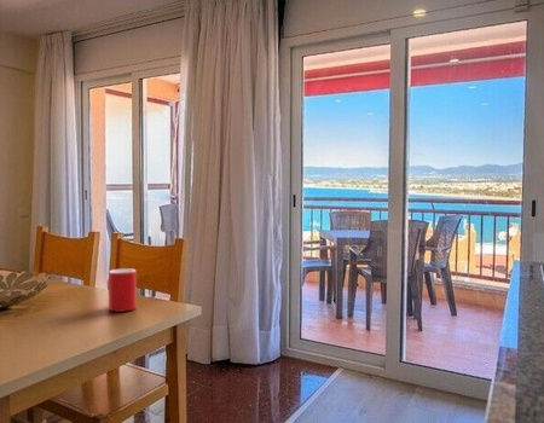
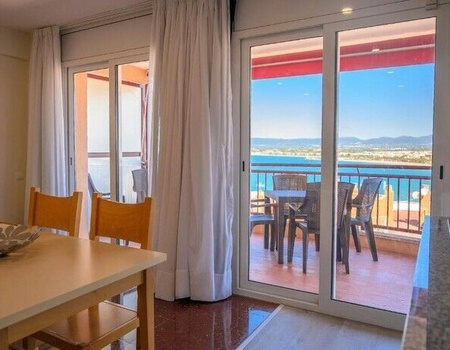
- cup (123, 288)
